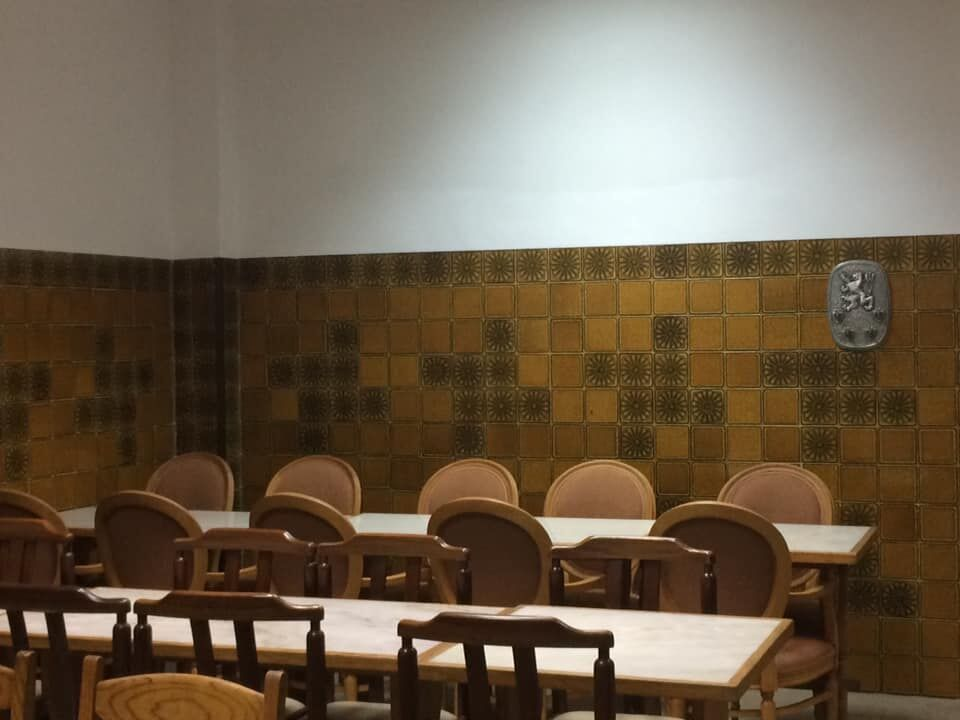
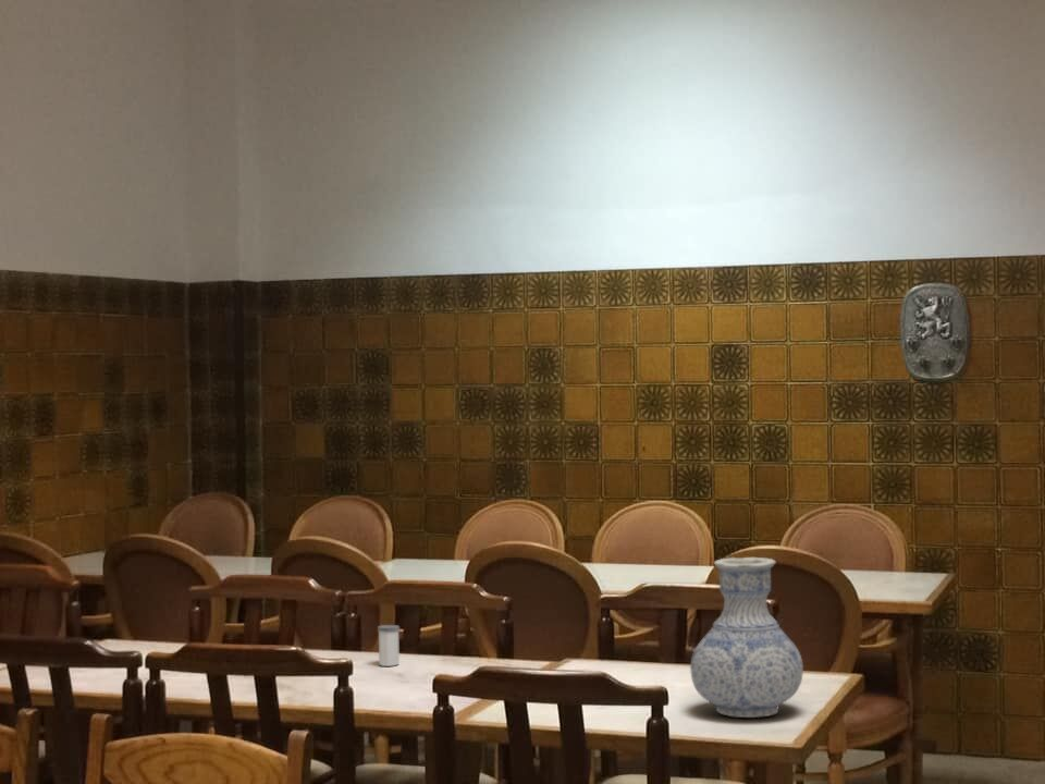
+ vase (746, 636)
+ salt shaker (389, 645)
